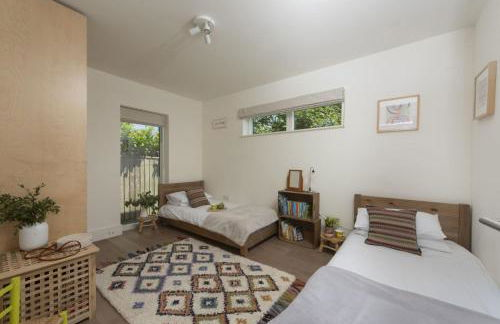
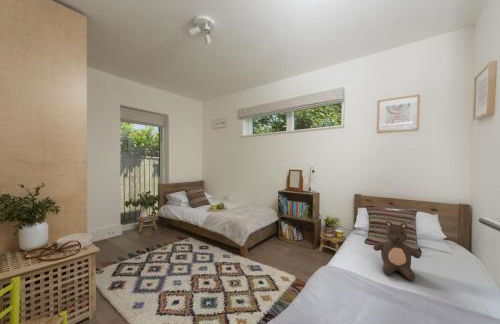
+ teddy bear (396, 247)
